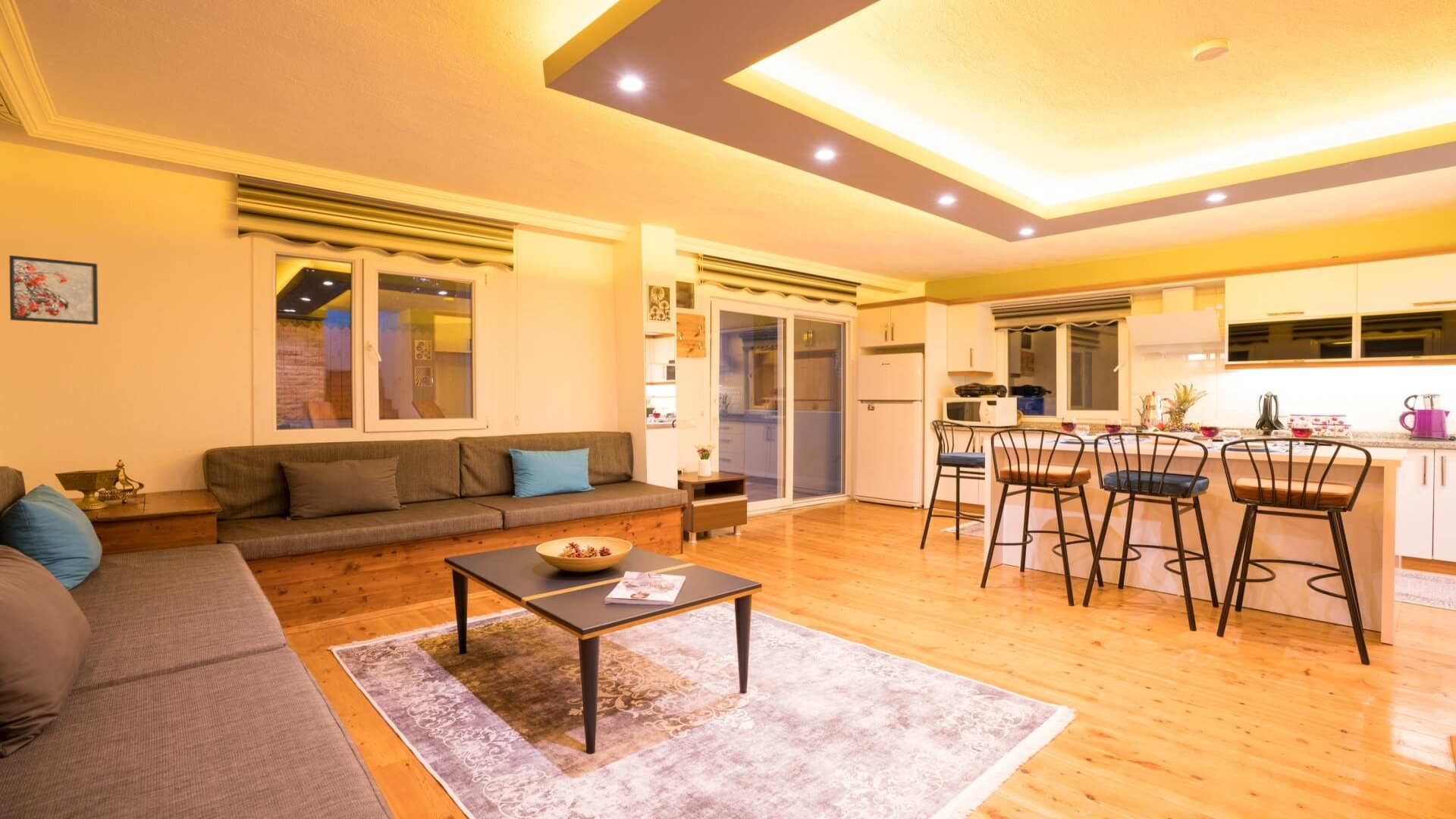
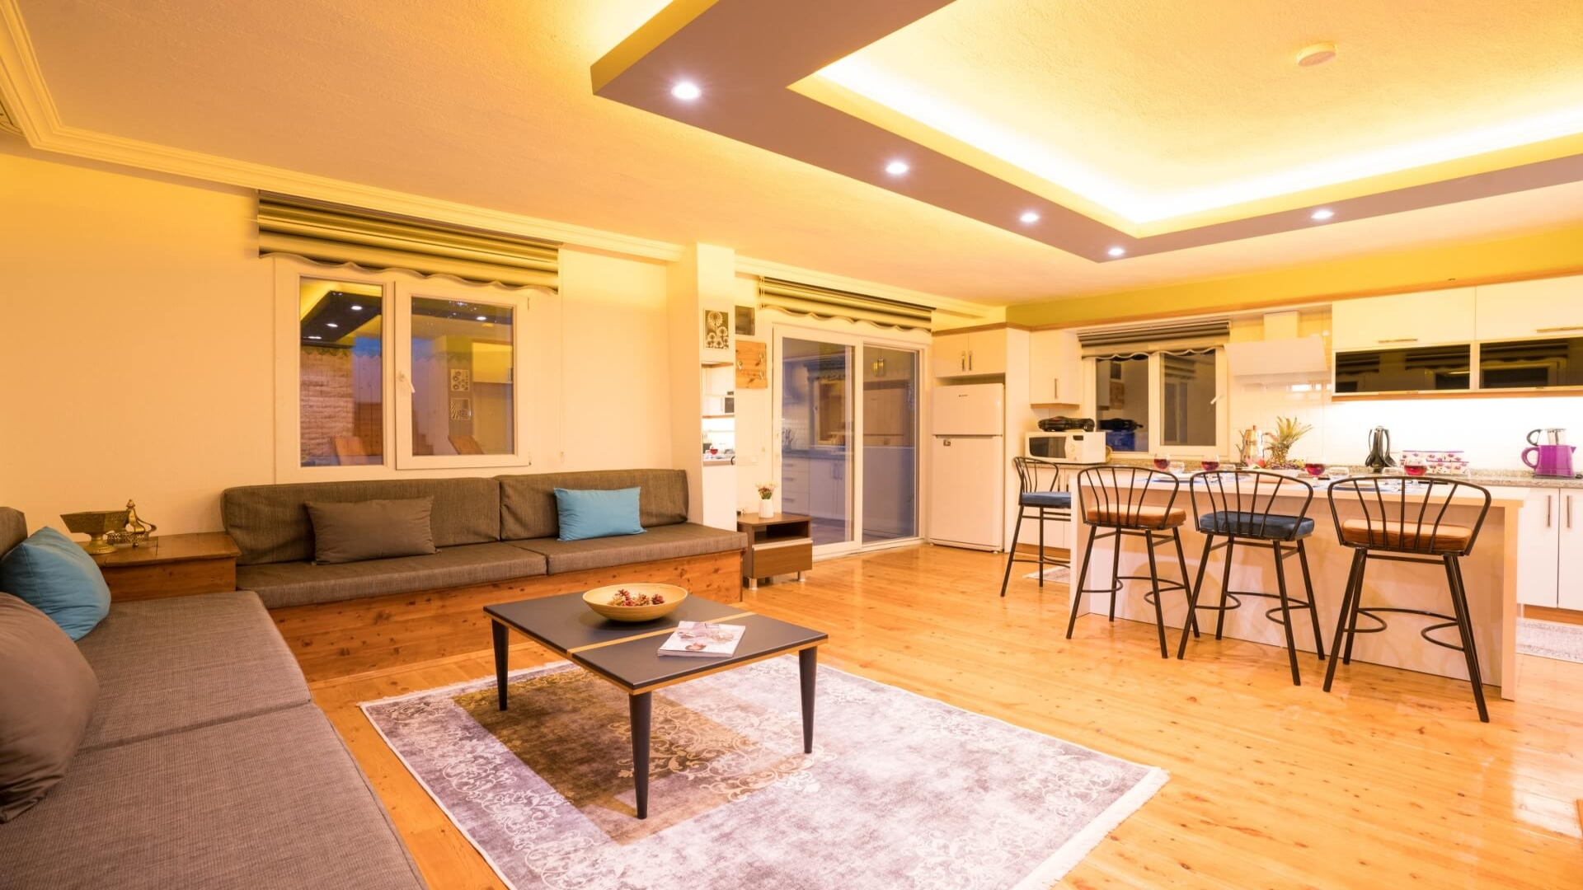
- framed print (55, 290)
